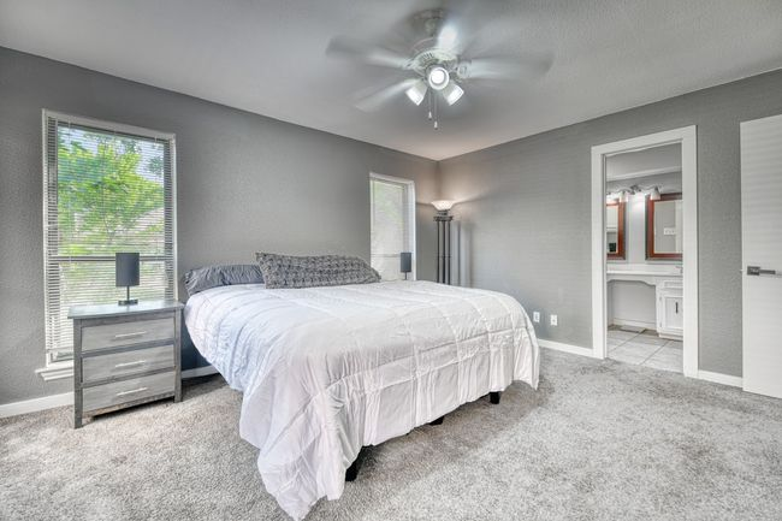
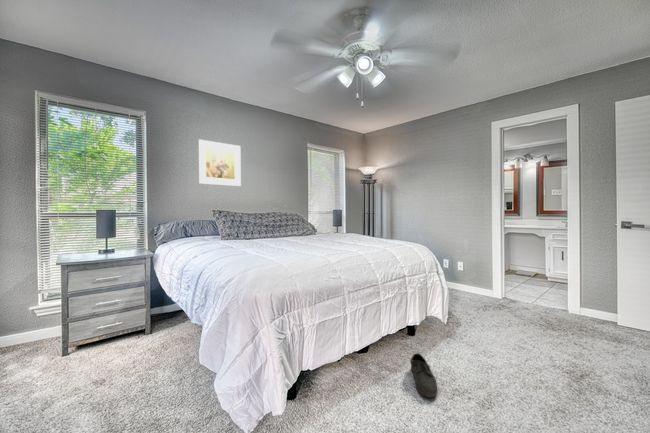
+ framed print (220, 163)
+ shoe (423, 372)
